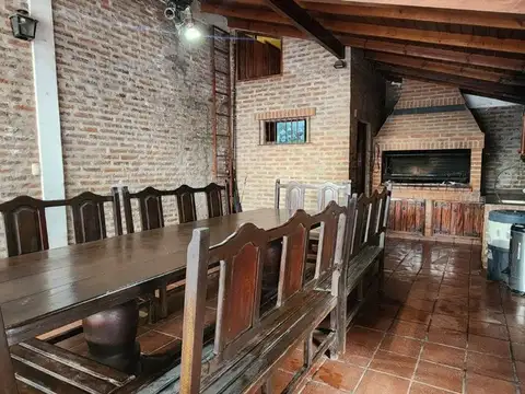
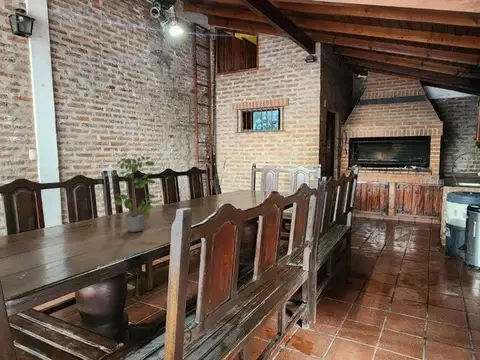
+ potted plant (134, 193)
